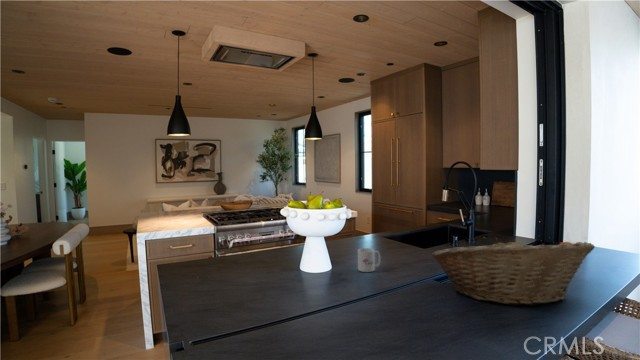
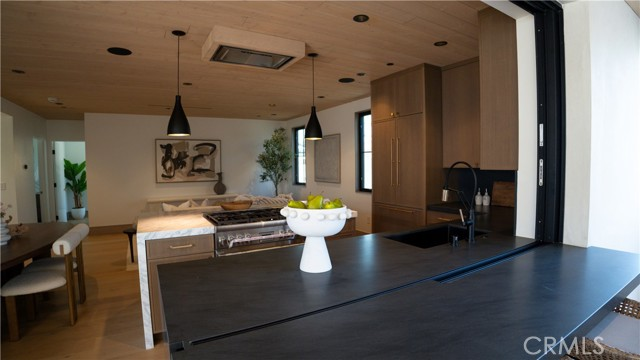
- mug (369, 259)
- fruit basket (507, 262)
